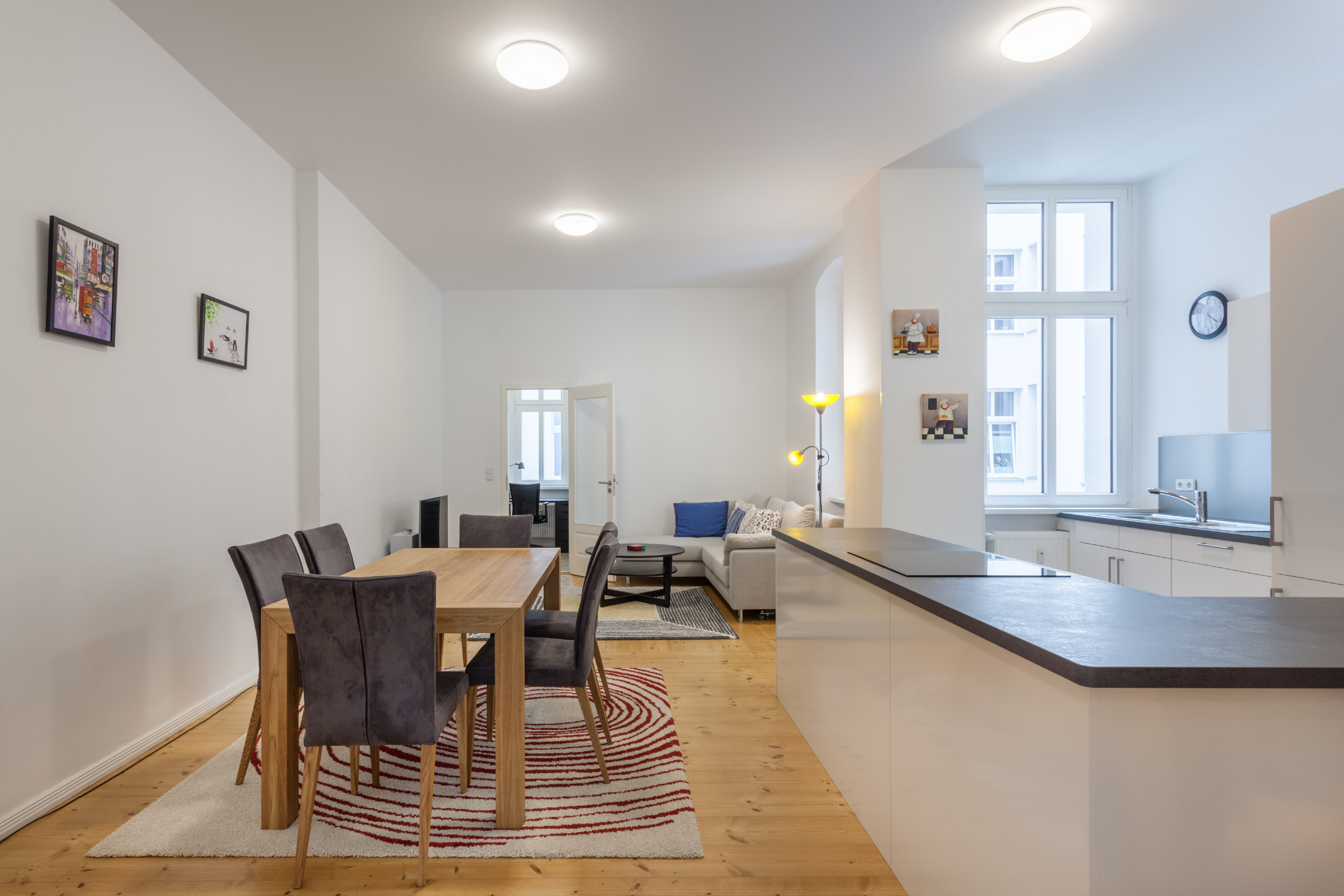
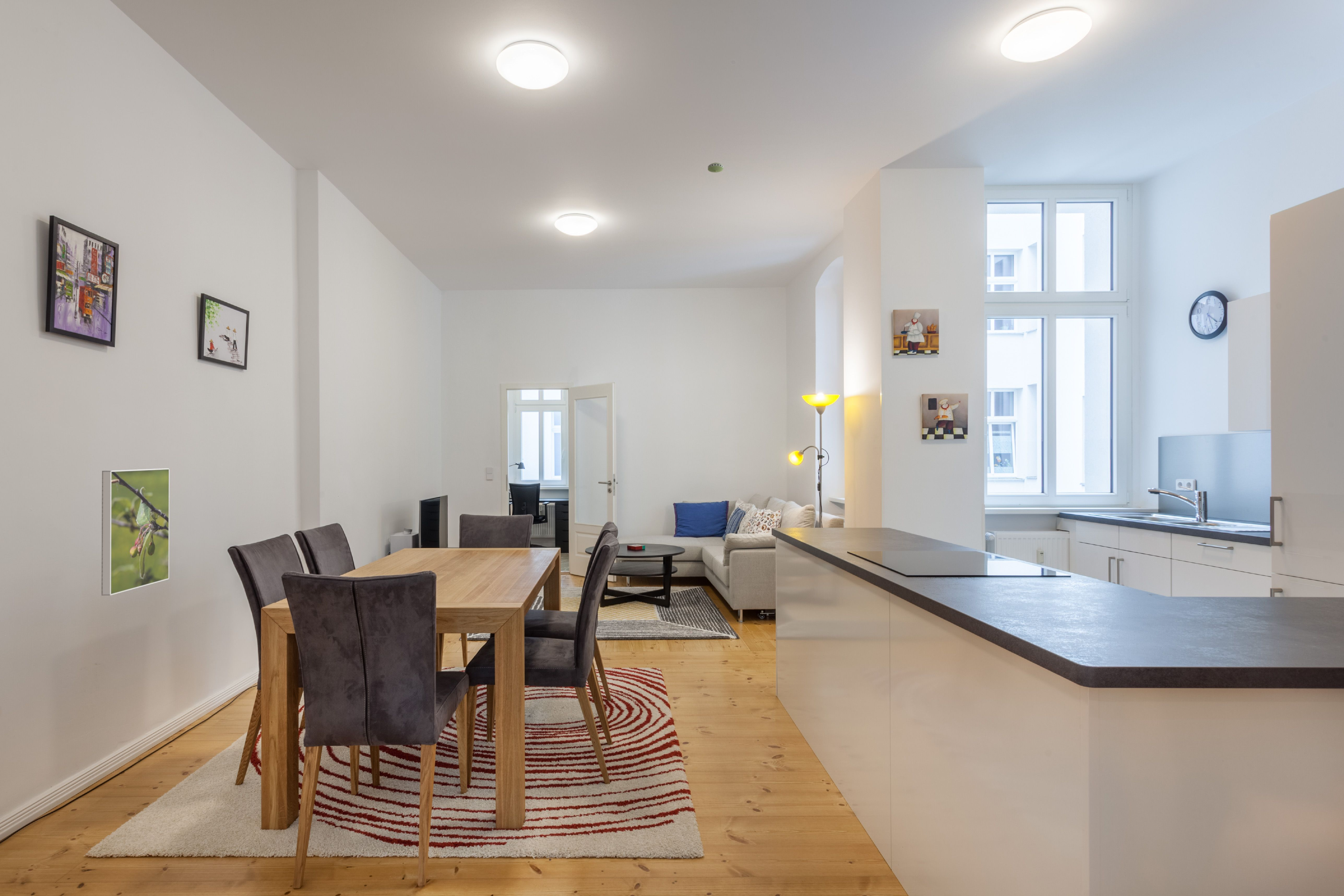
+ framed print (137, 528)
+ smoke detector (715, 167)
